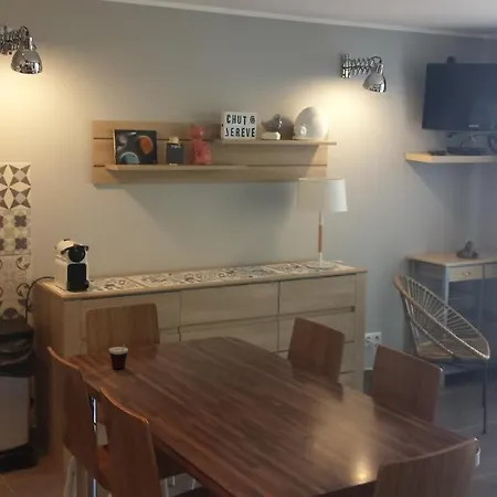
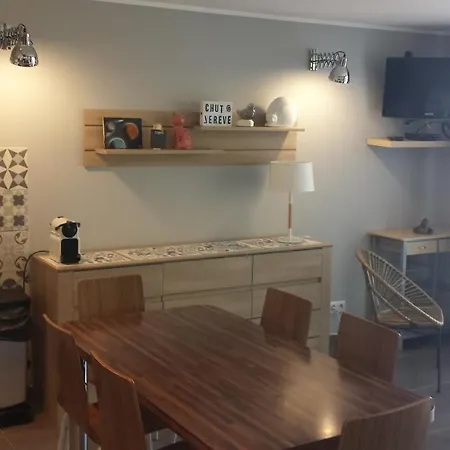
- cup (121, 353)
